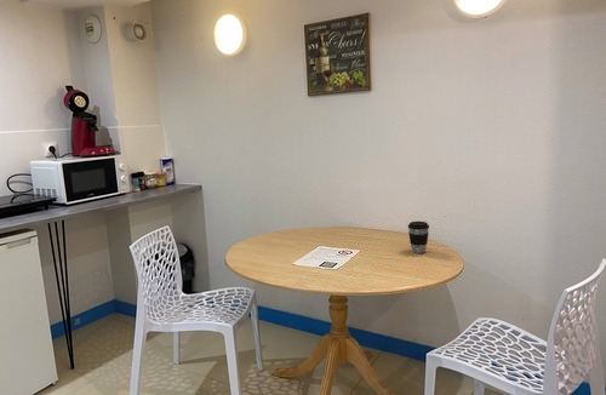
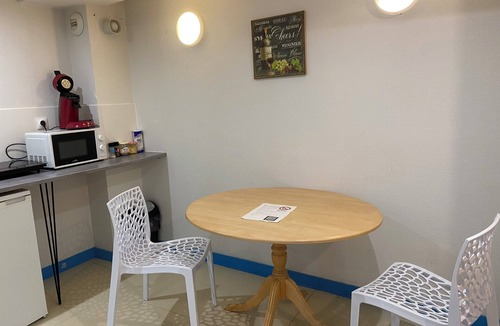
- coffee cup (418, 236)
